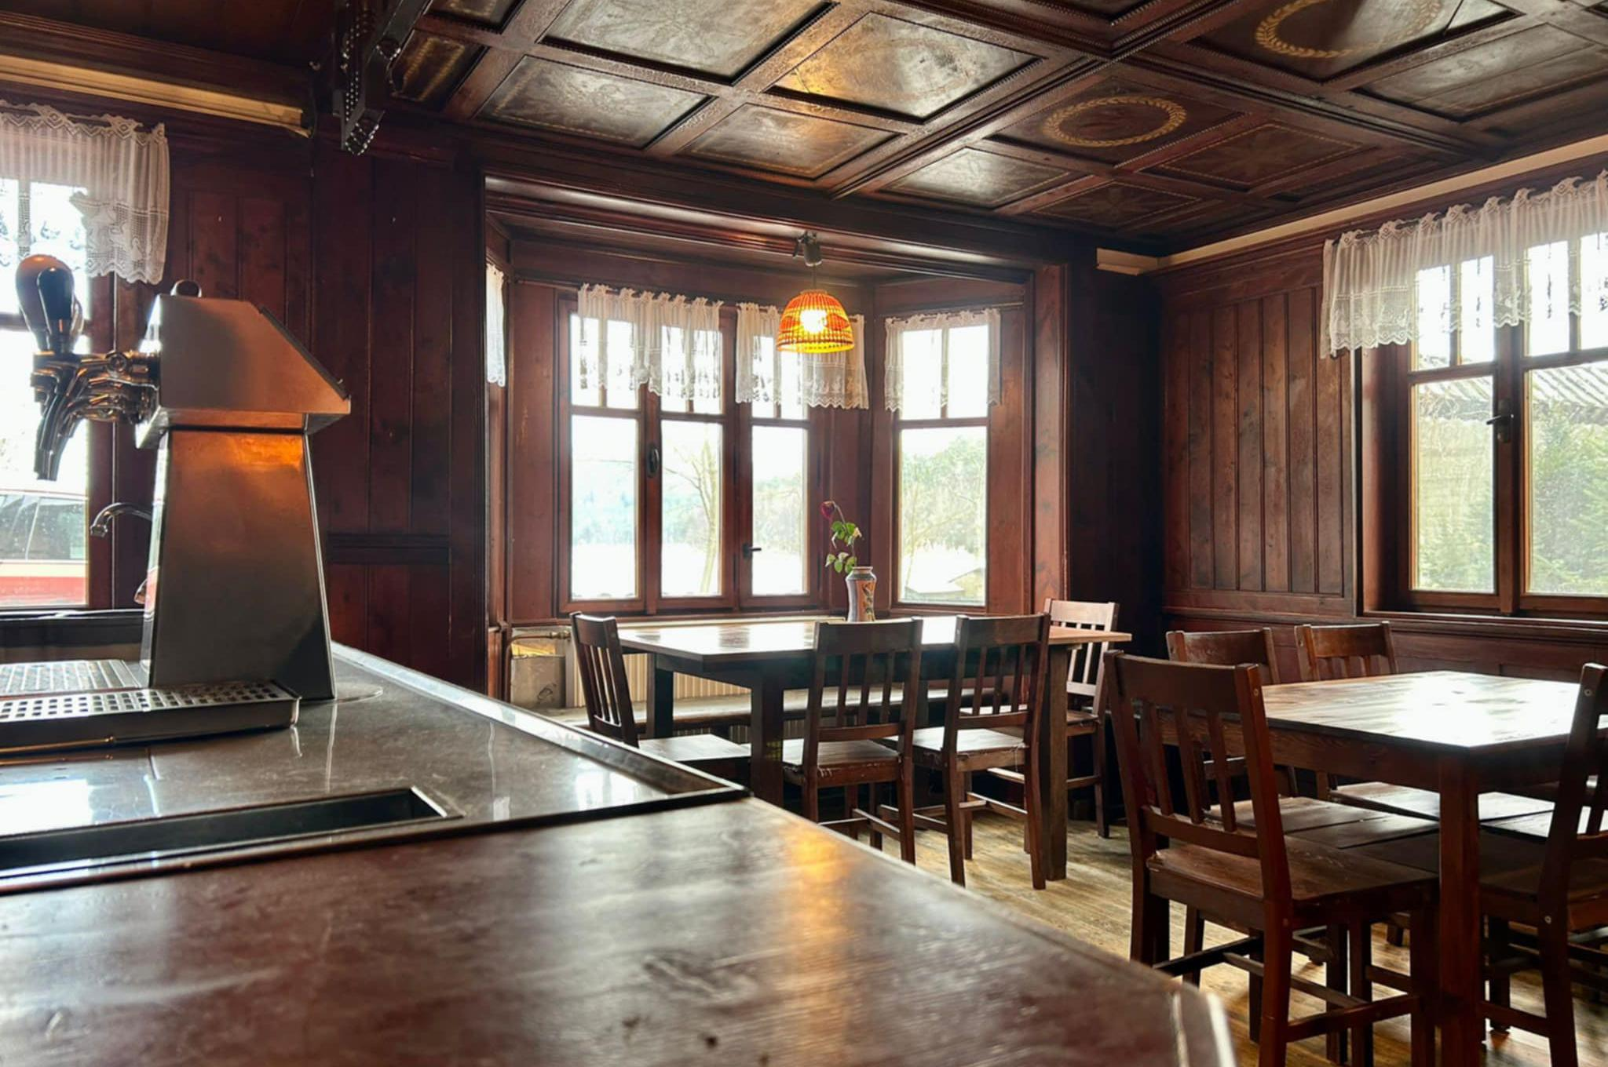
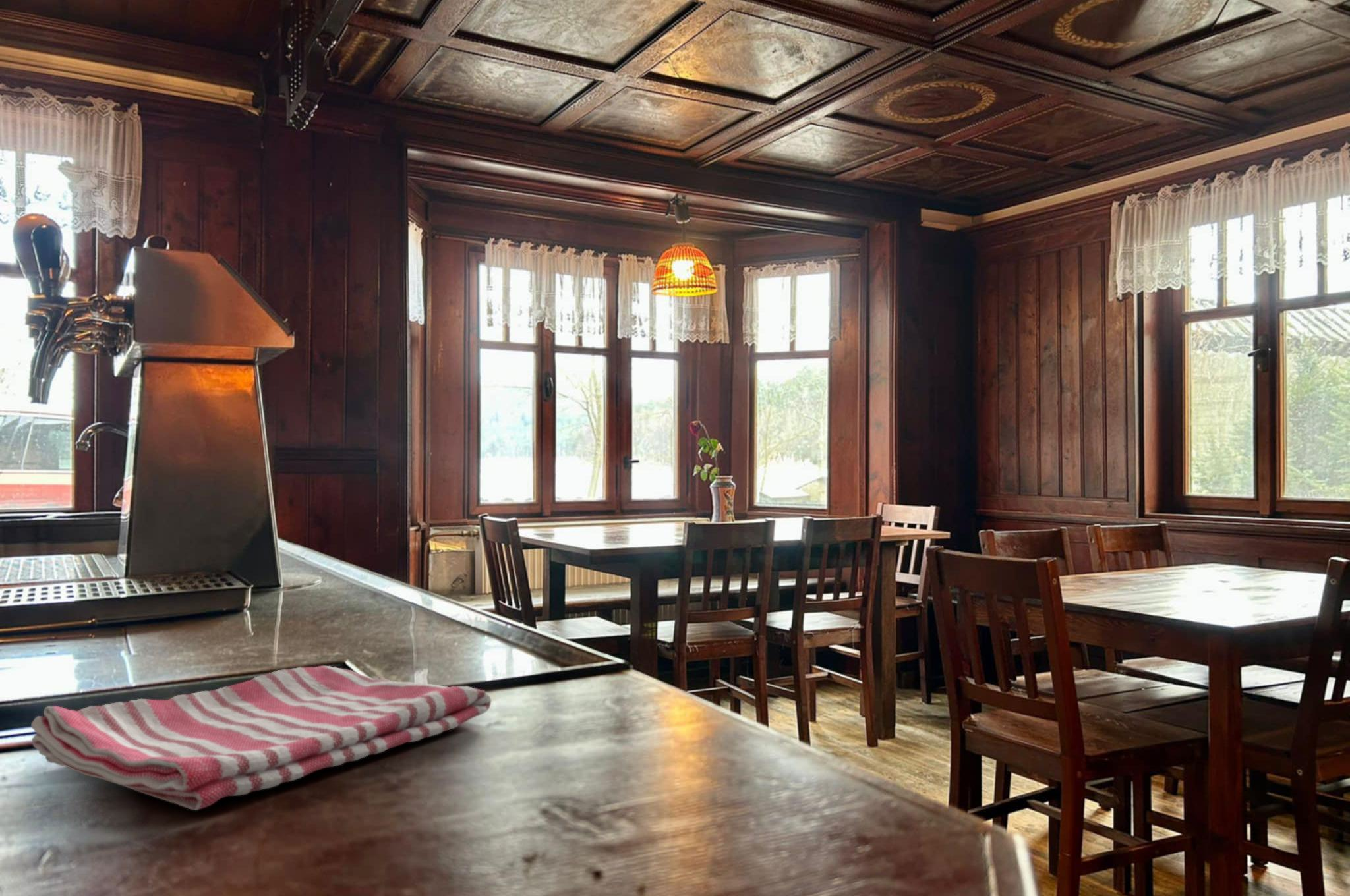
+ dish towel (280, 714)
